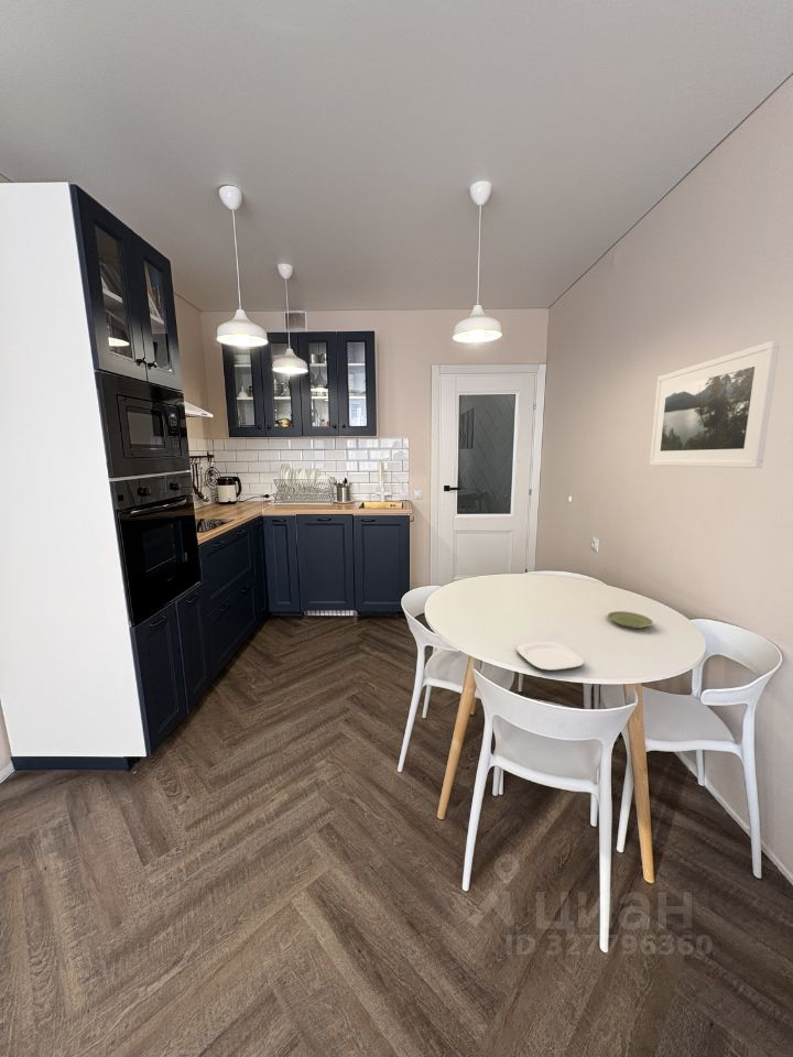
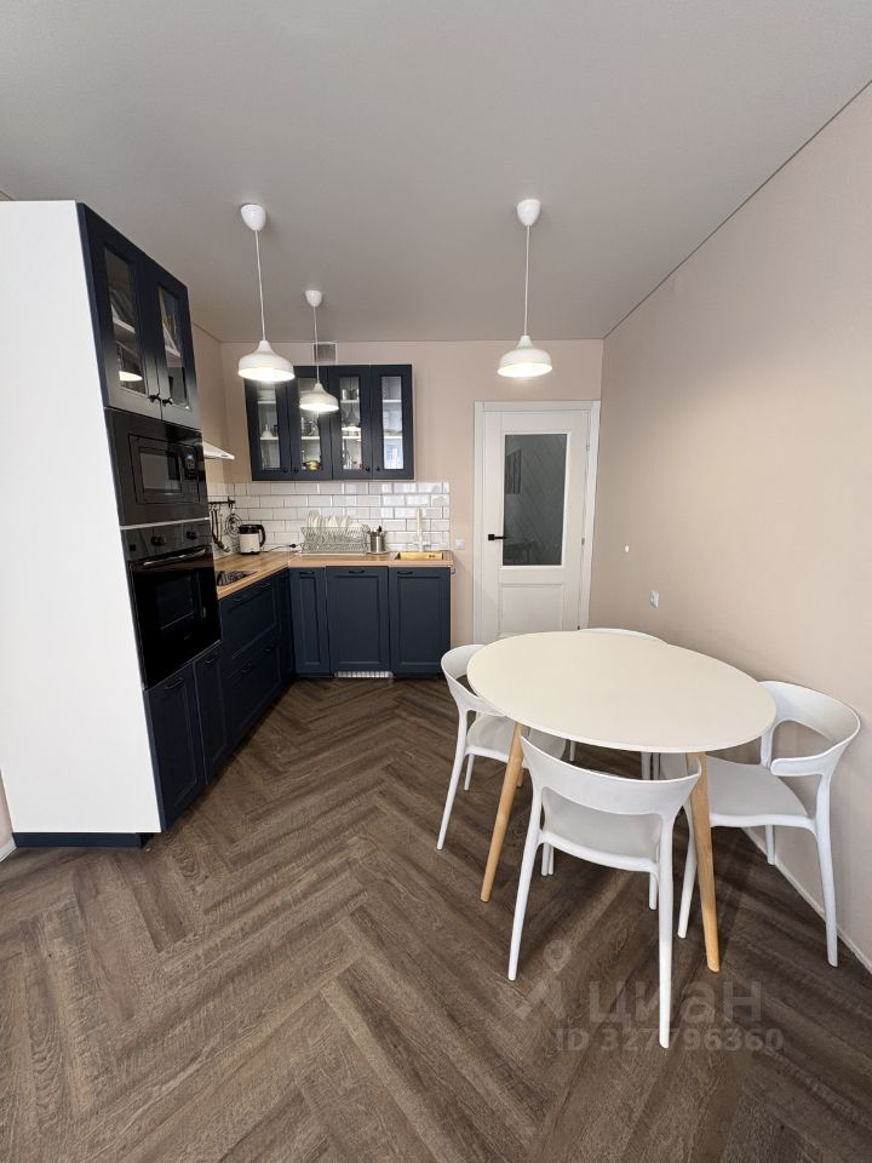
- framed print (702, 415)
- plate (629, 620)
- plate (548, 656)
